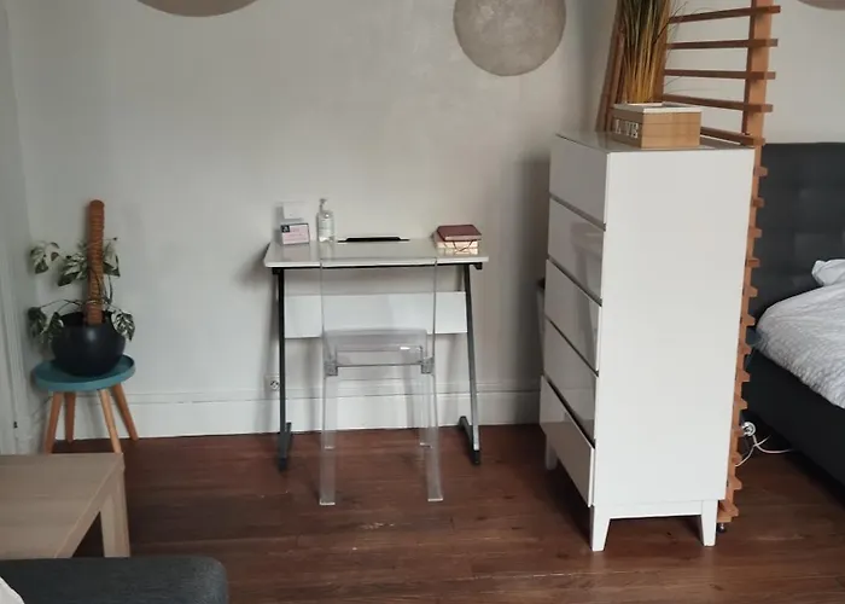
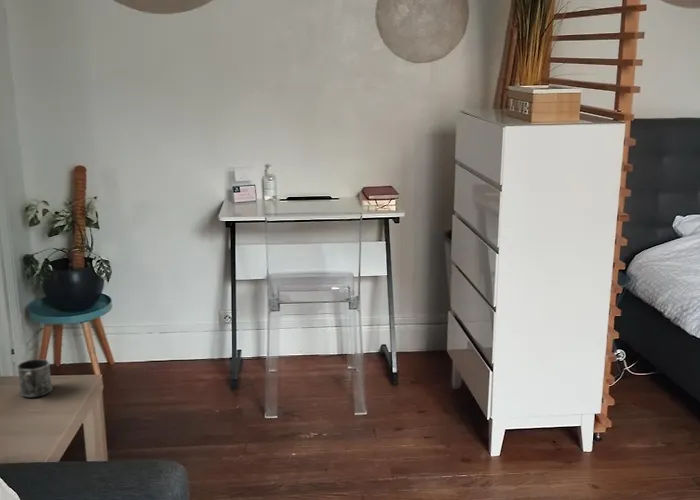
+ mug (33, 379)
